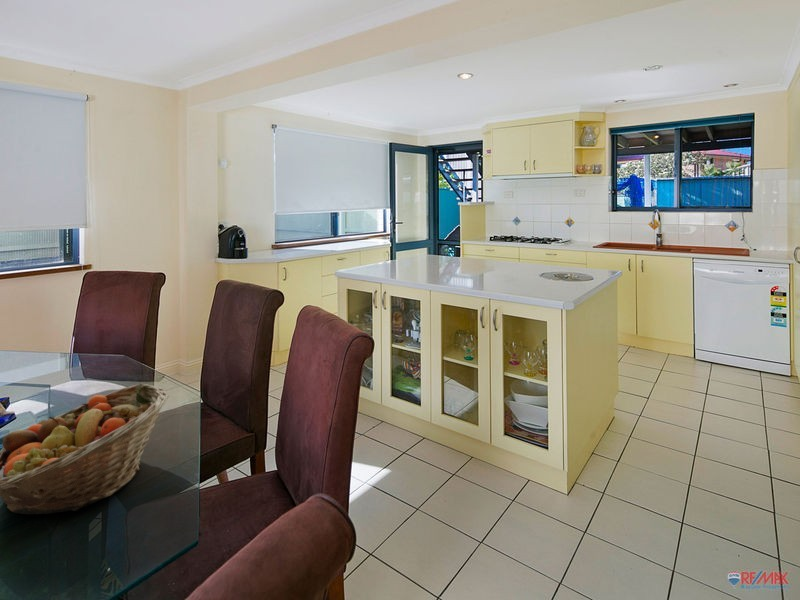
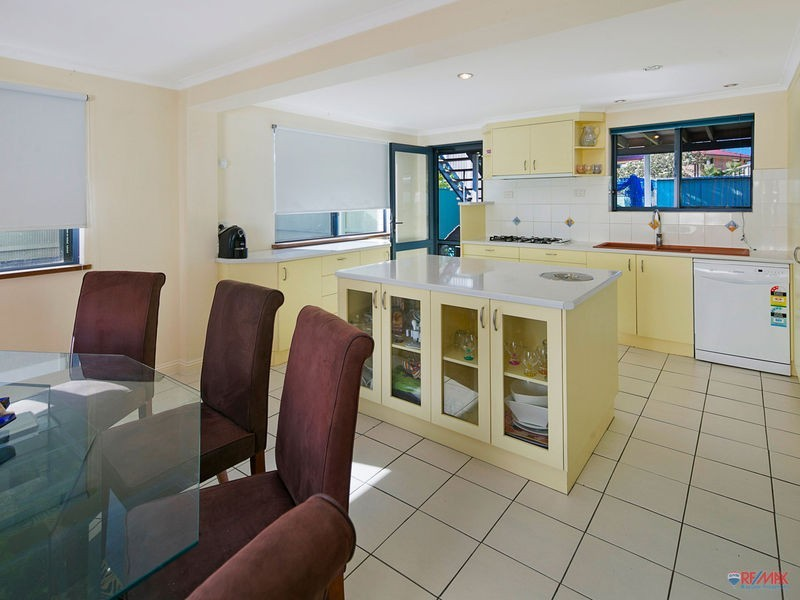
- fruit basket (84, 441)
